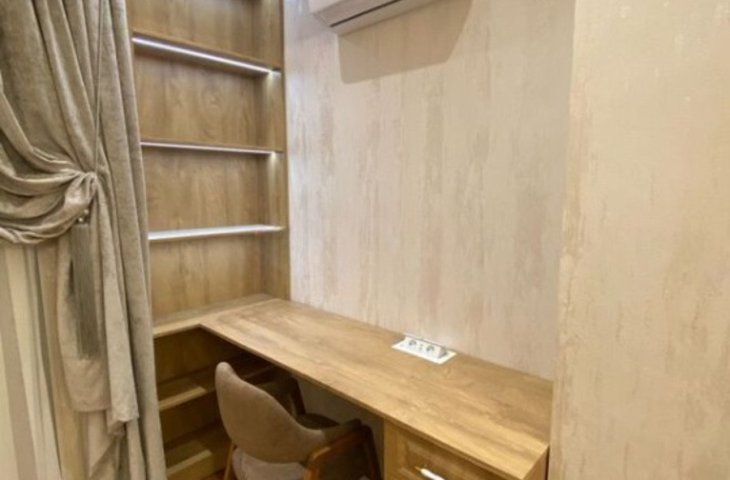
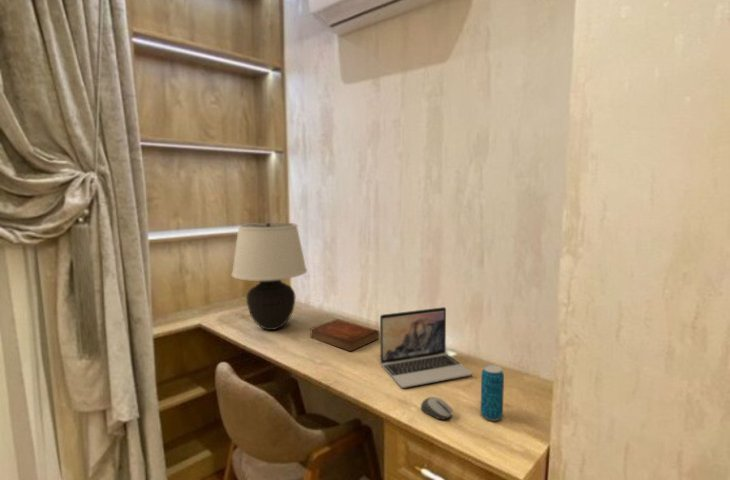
+ computer mouse (436, 406)
+ bible (344, 333)
+ table lamp (270, 276)
+ laptop (425, 344)
+ beverage can (492, 392)
